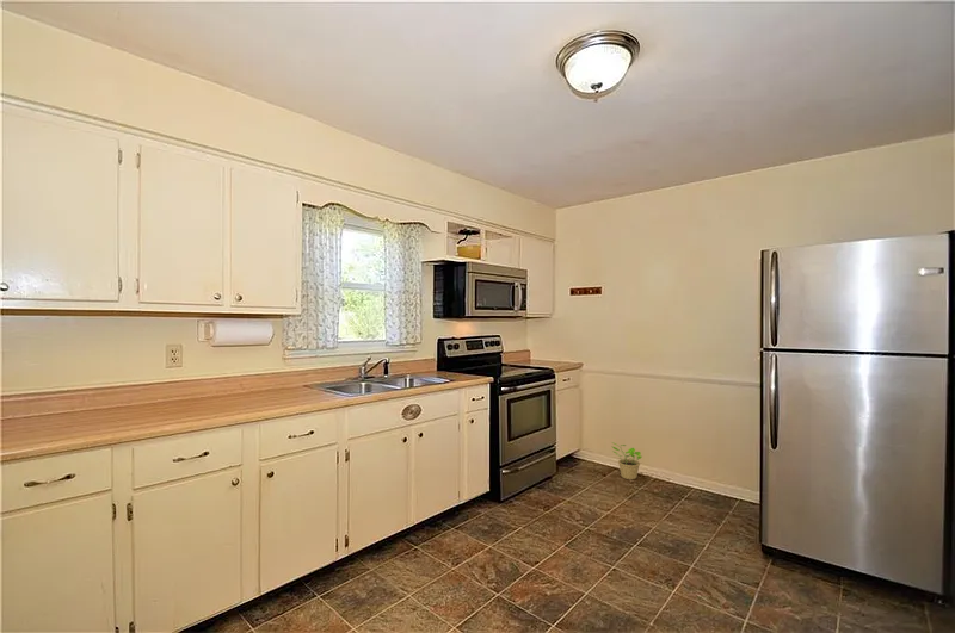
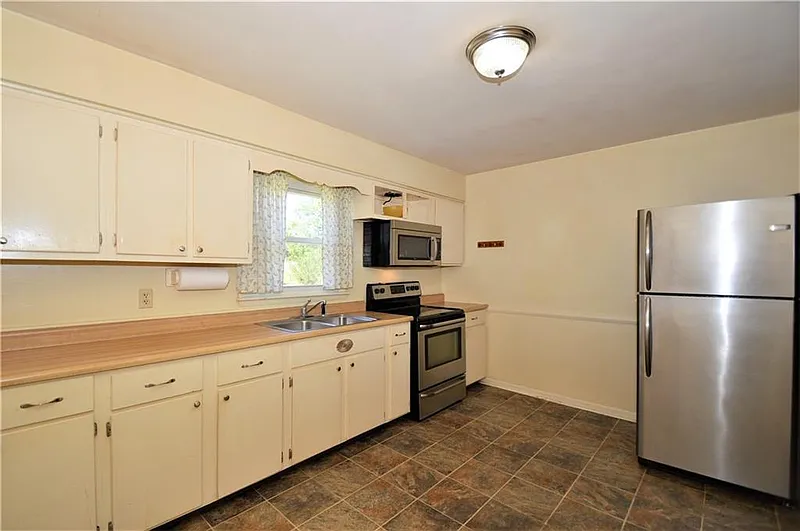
- potted plant (627, 459)
